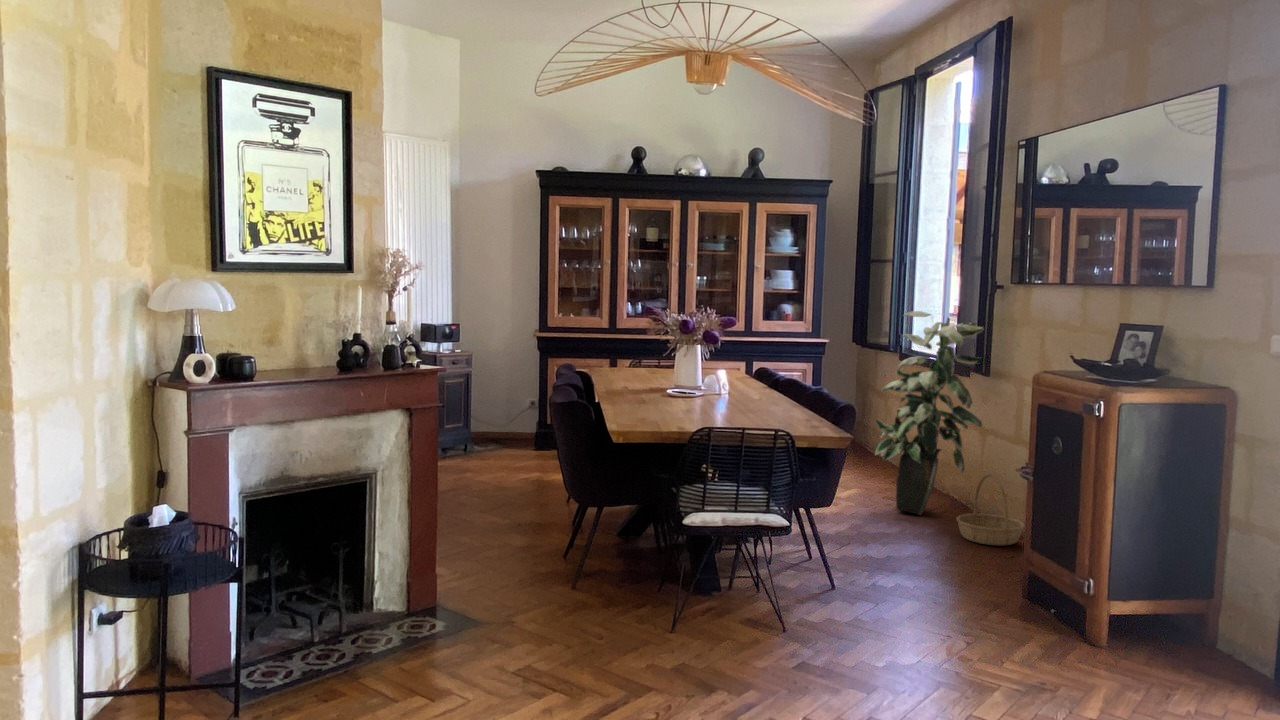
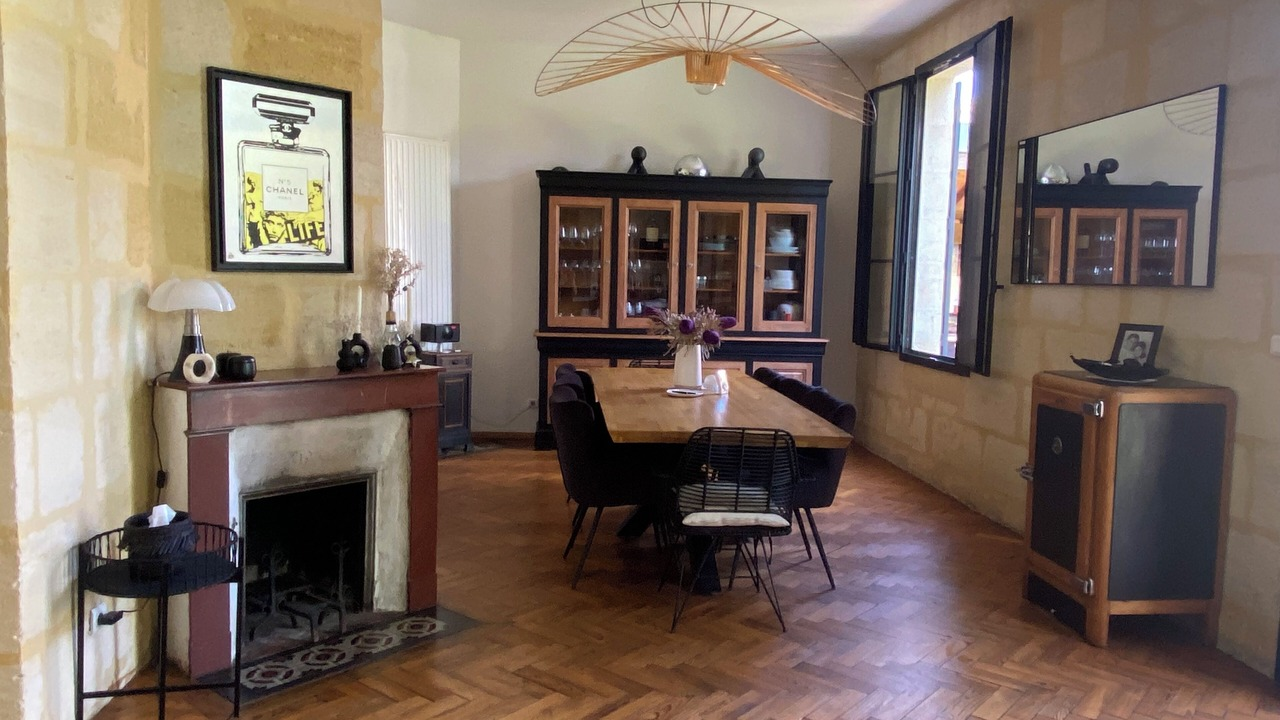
- basket (990, 514)
- indoor plant (926, 412)
